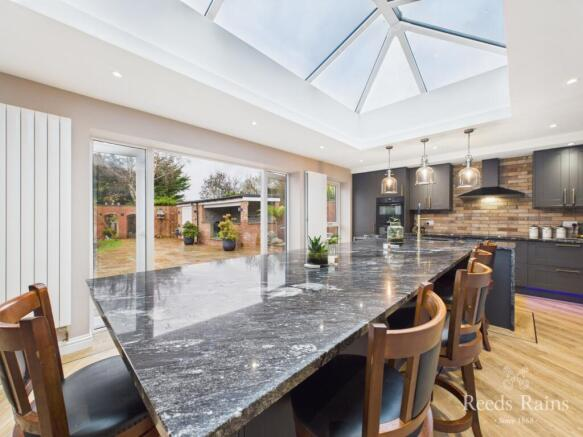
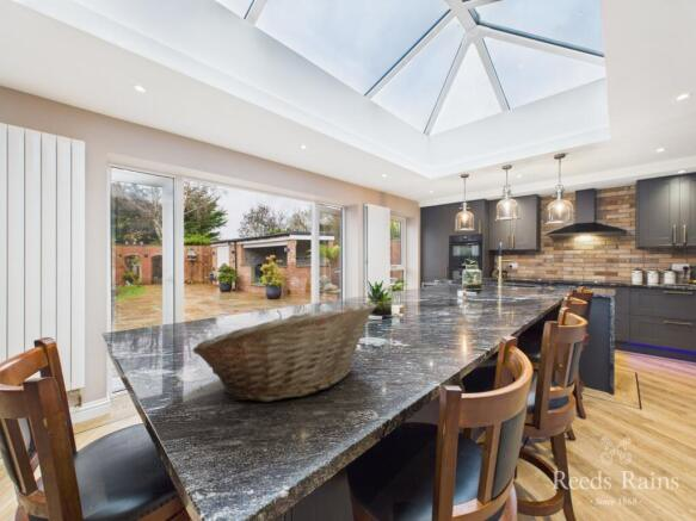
+ fruit basket (295, 340)
